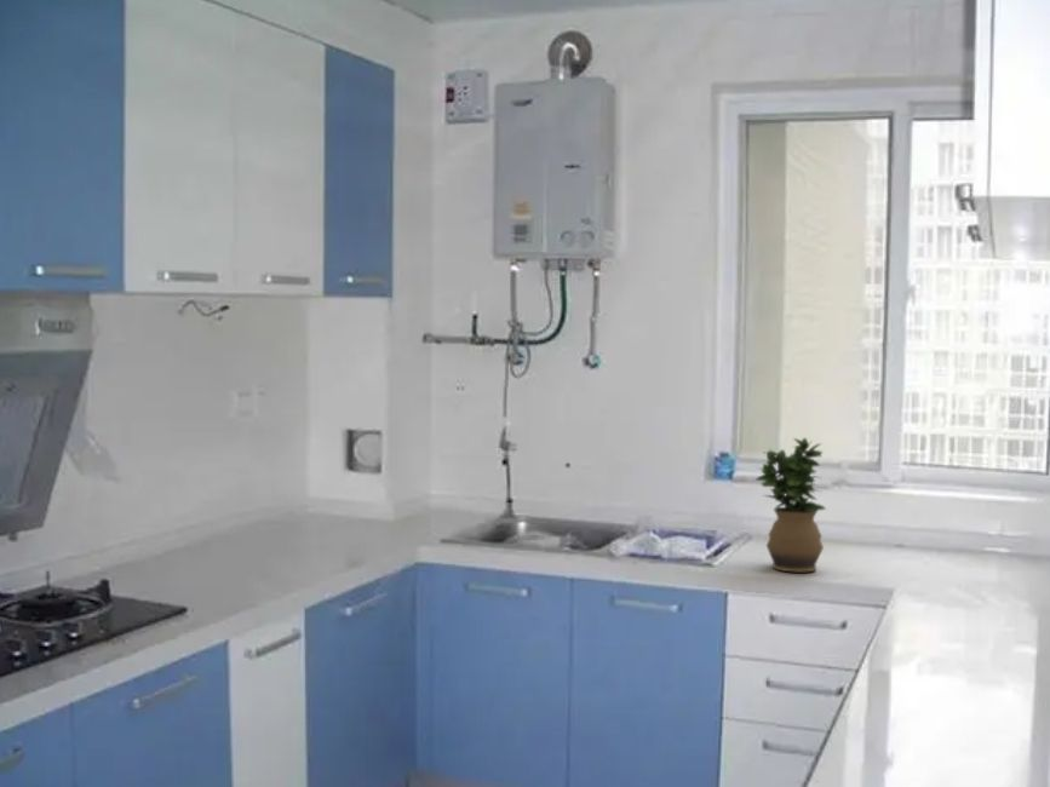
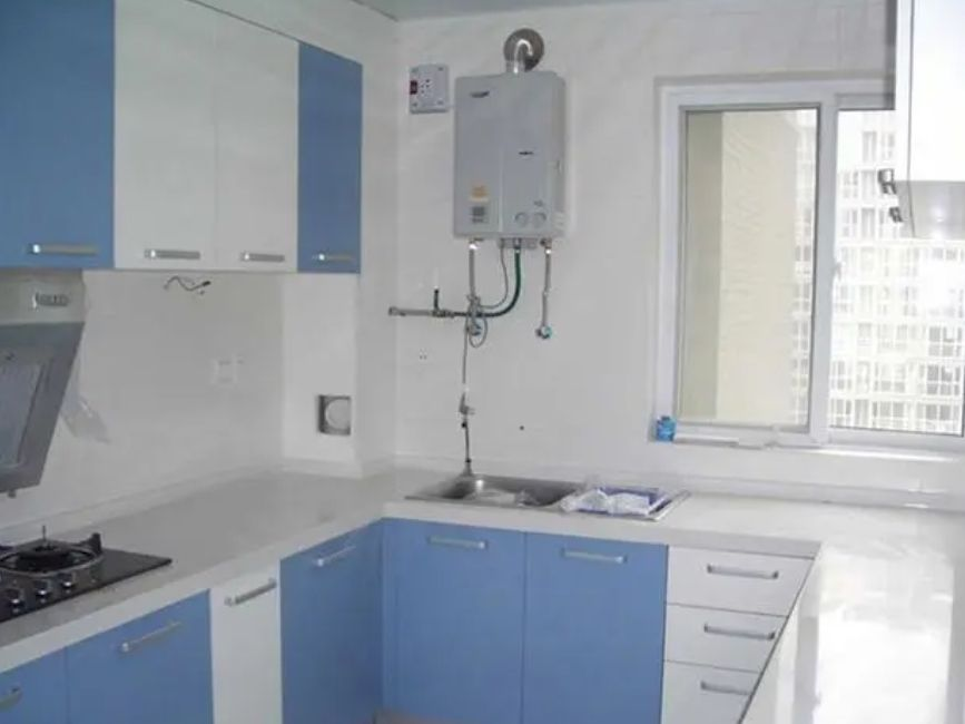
- potted plant (788, 501)
